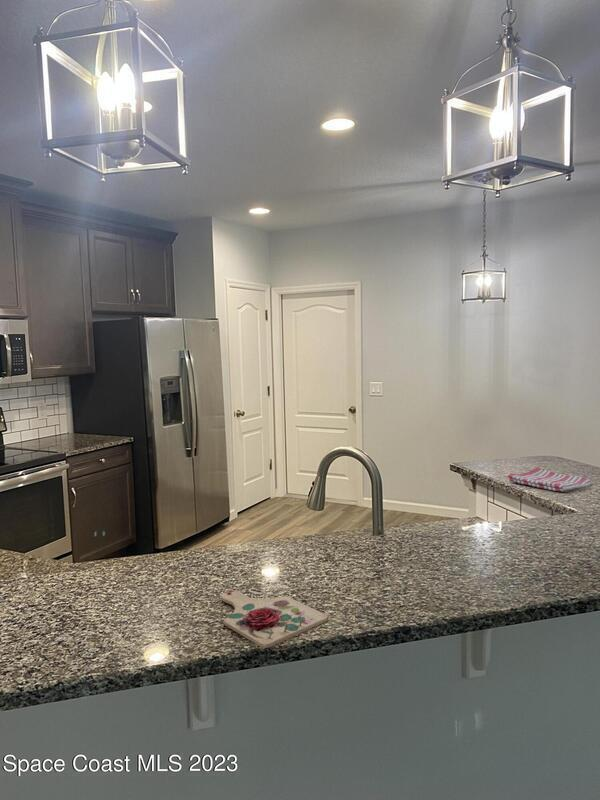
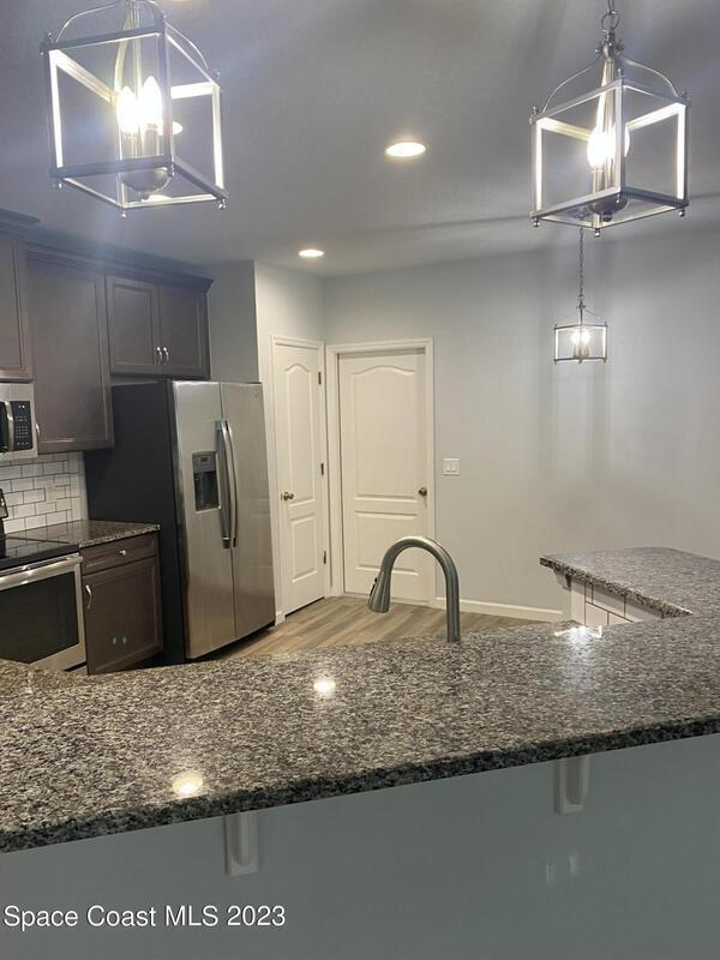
- dish towel (549, 479)
- cutting board (259, 606)
